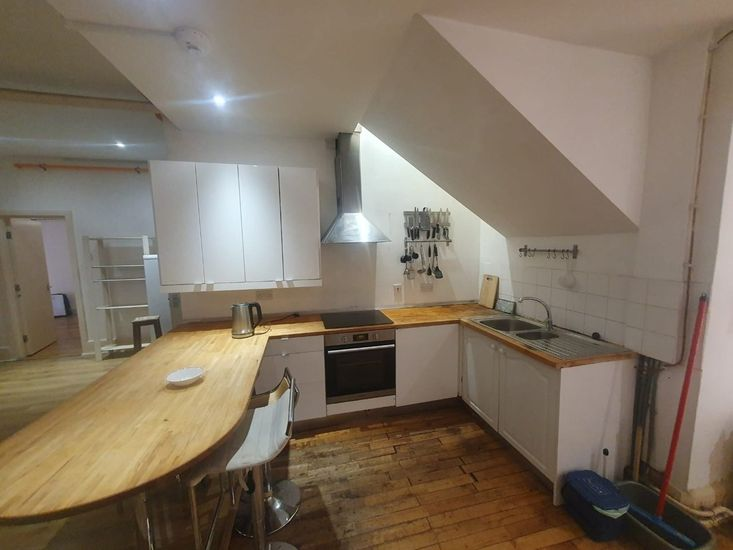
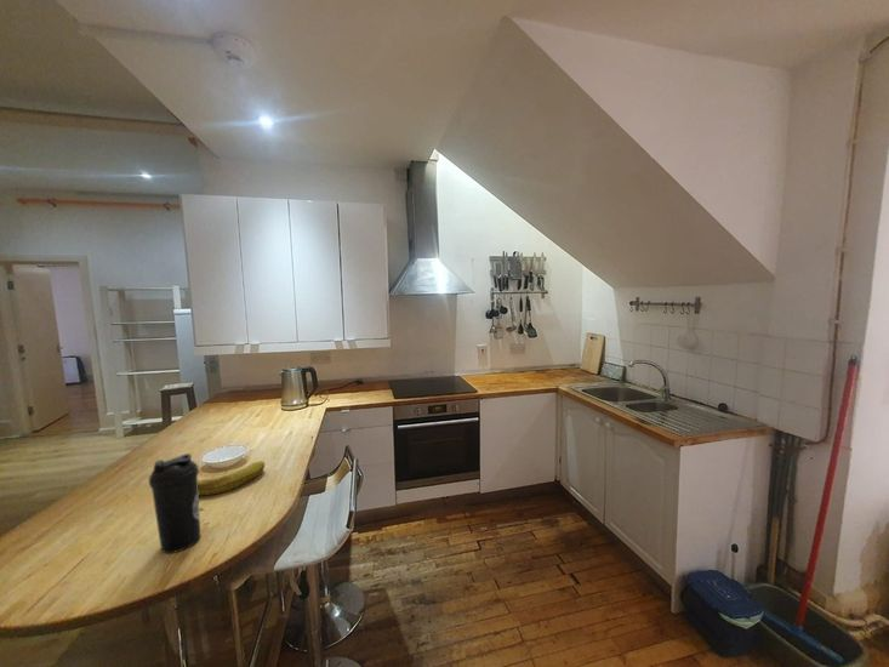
+ banana (226, 477)
+ water bottle (177, 501)
